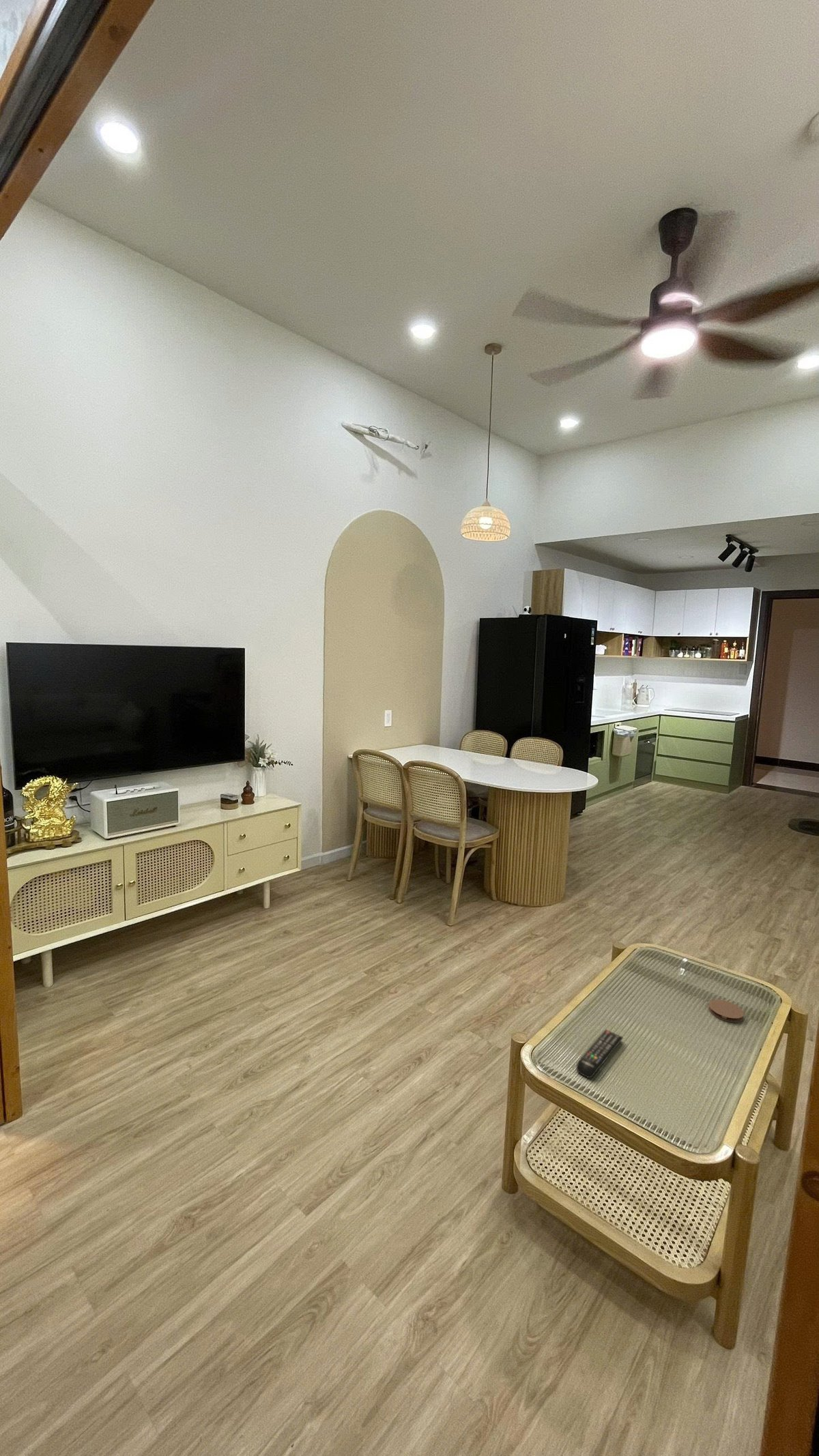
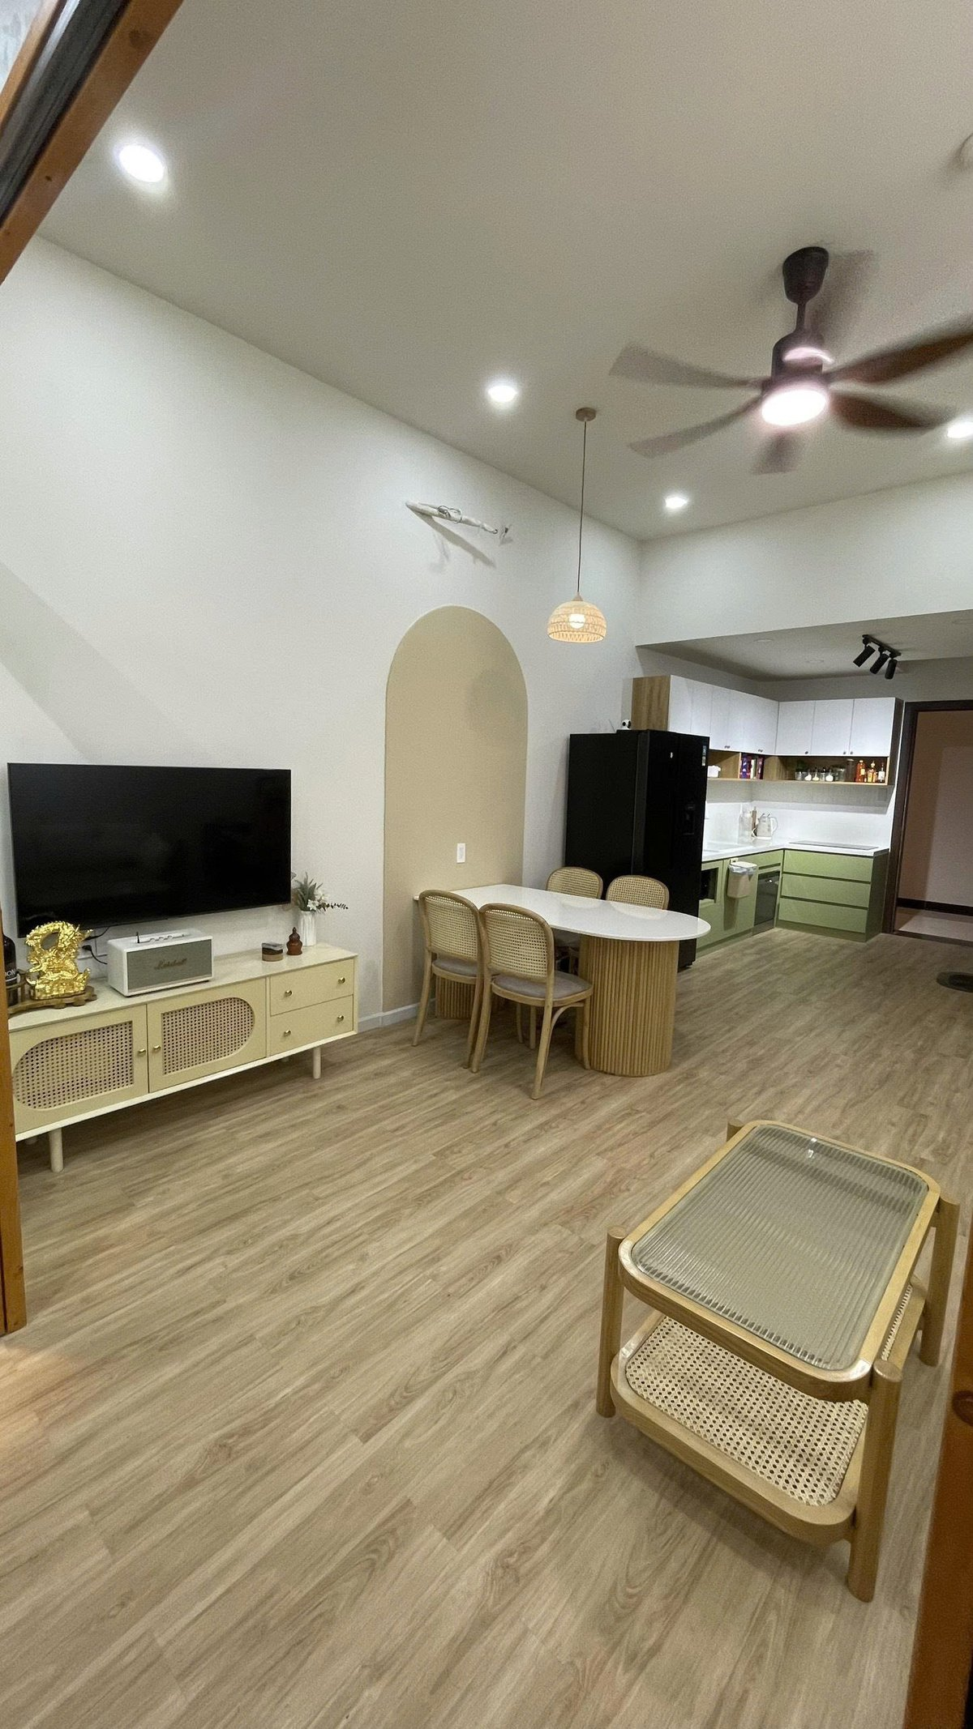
- remote control (601, 1051)
- coaster (725, 1010)
